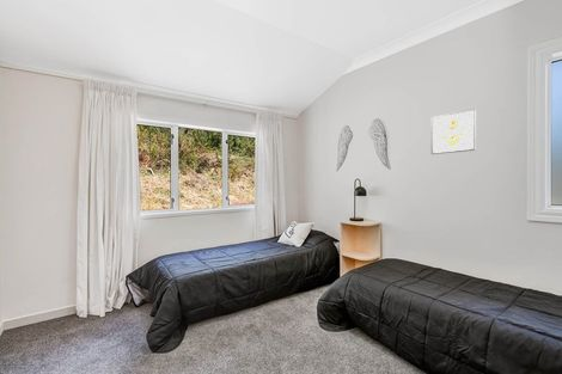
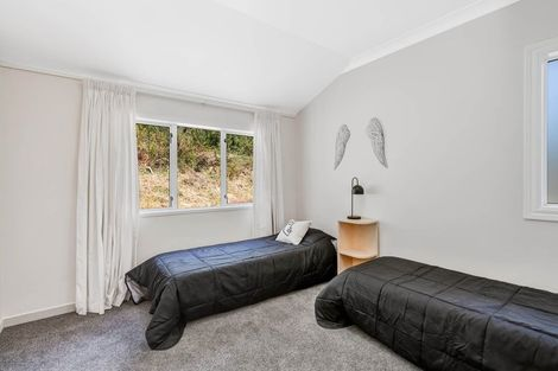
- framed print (452, 133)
